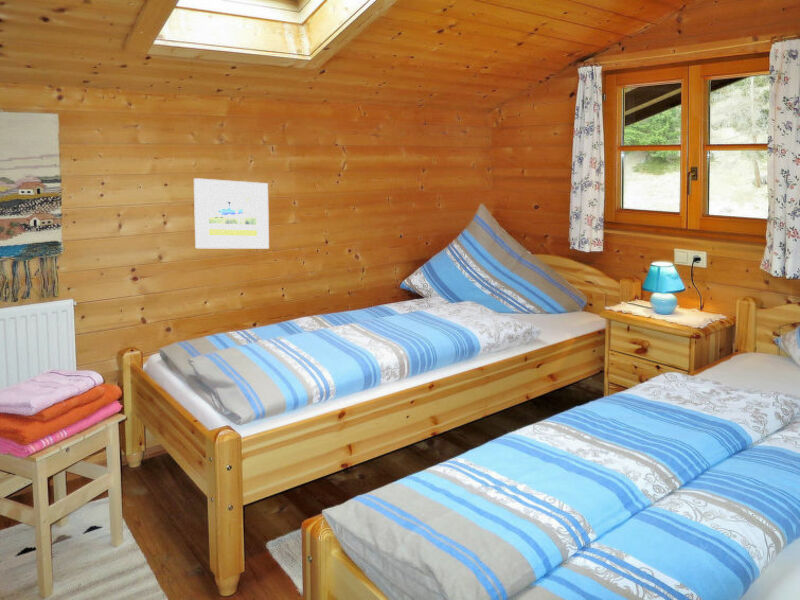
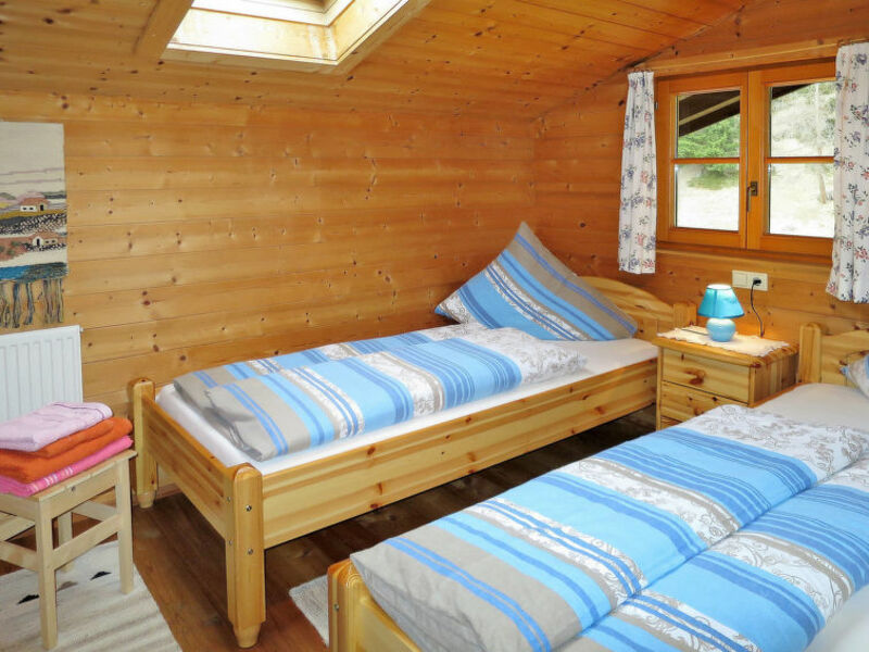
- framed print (232, 214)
